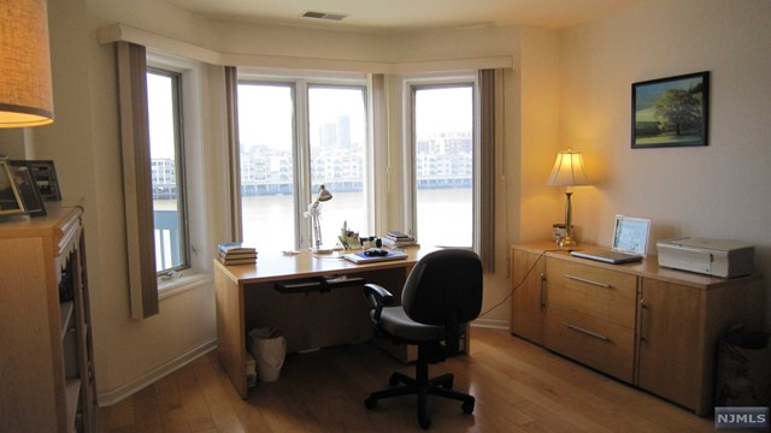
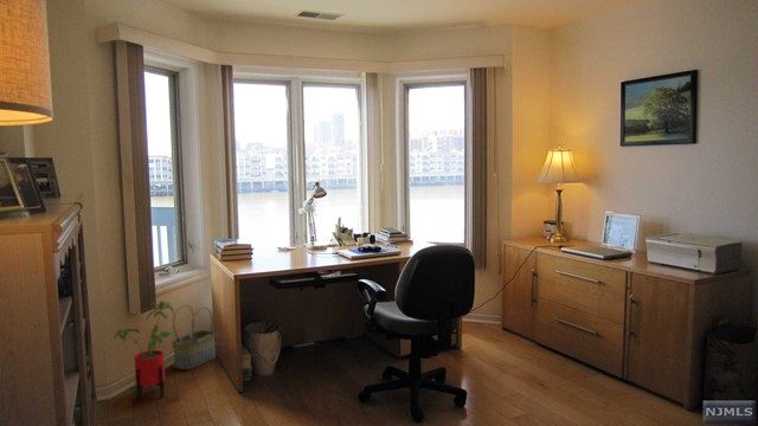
+ basket (194, 334)
+ house plant (153, 348)
